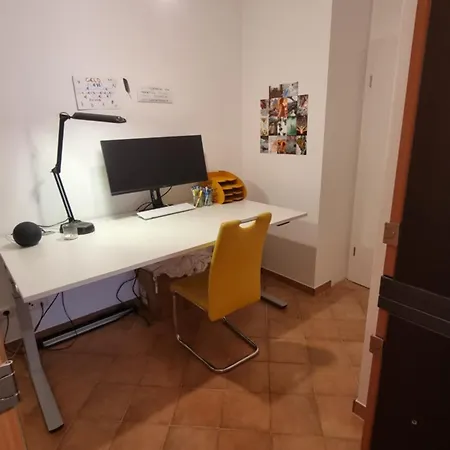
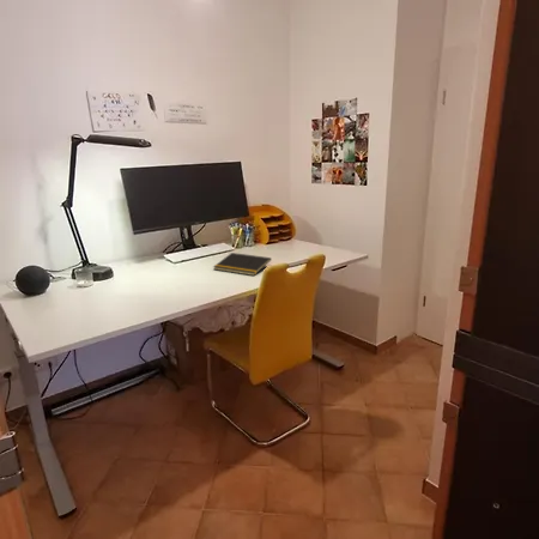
+ notepad (242, 264)
